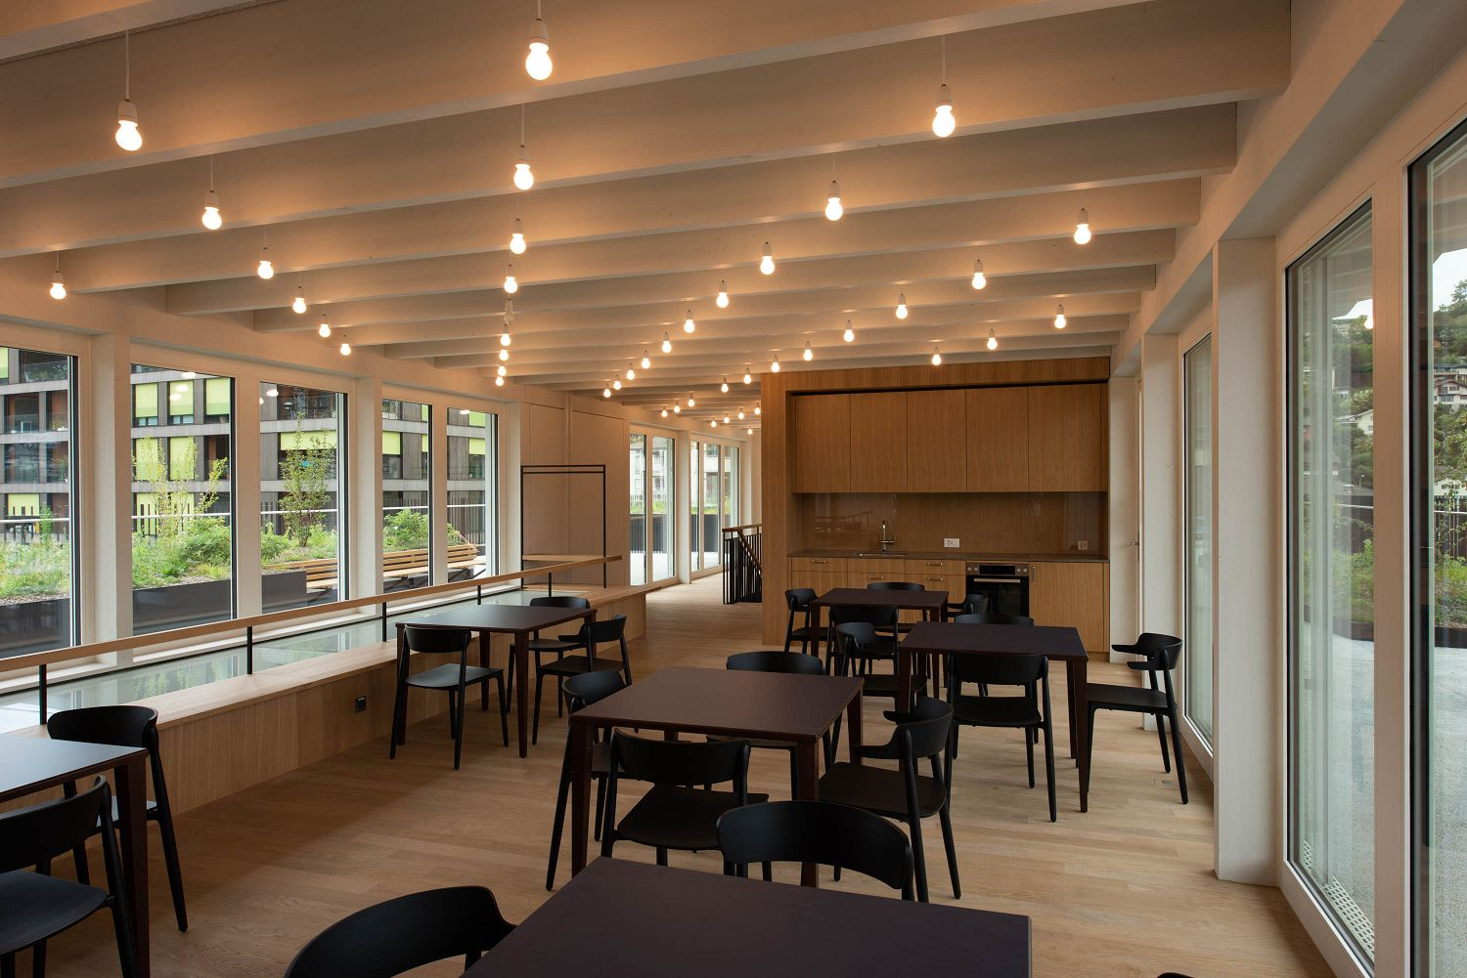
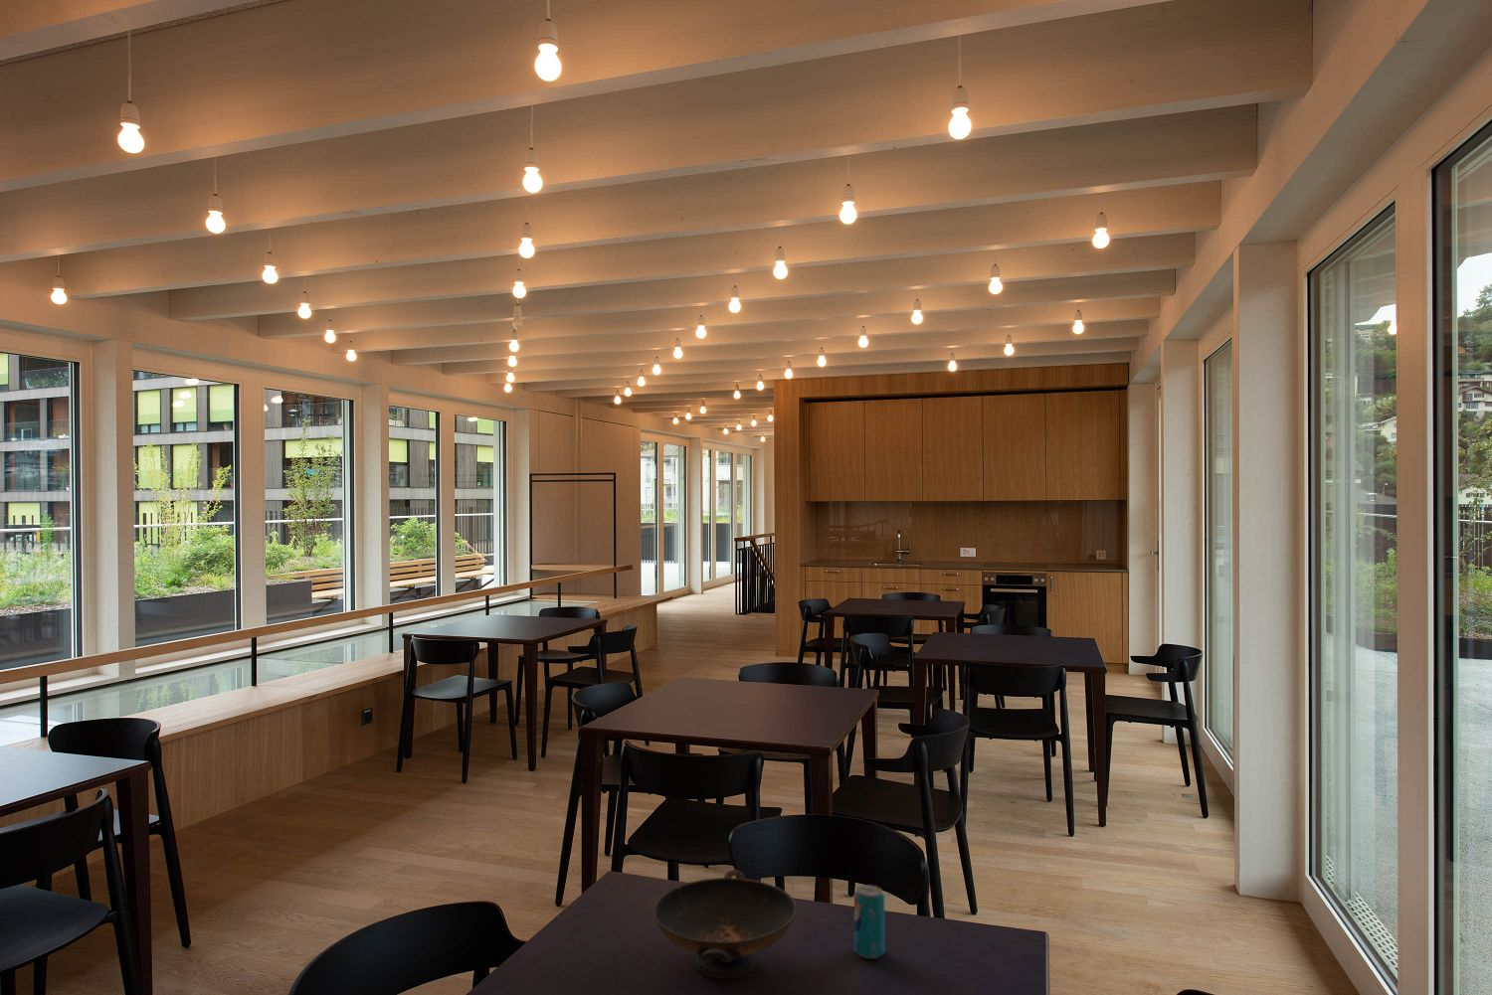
+ beverage can (870, 921)
+ decorative bowl (725, 934)
